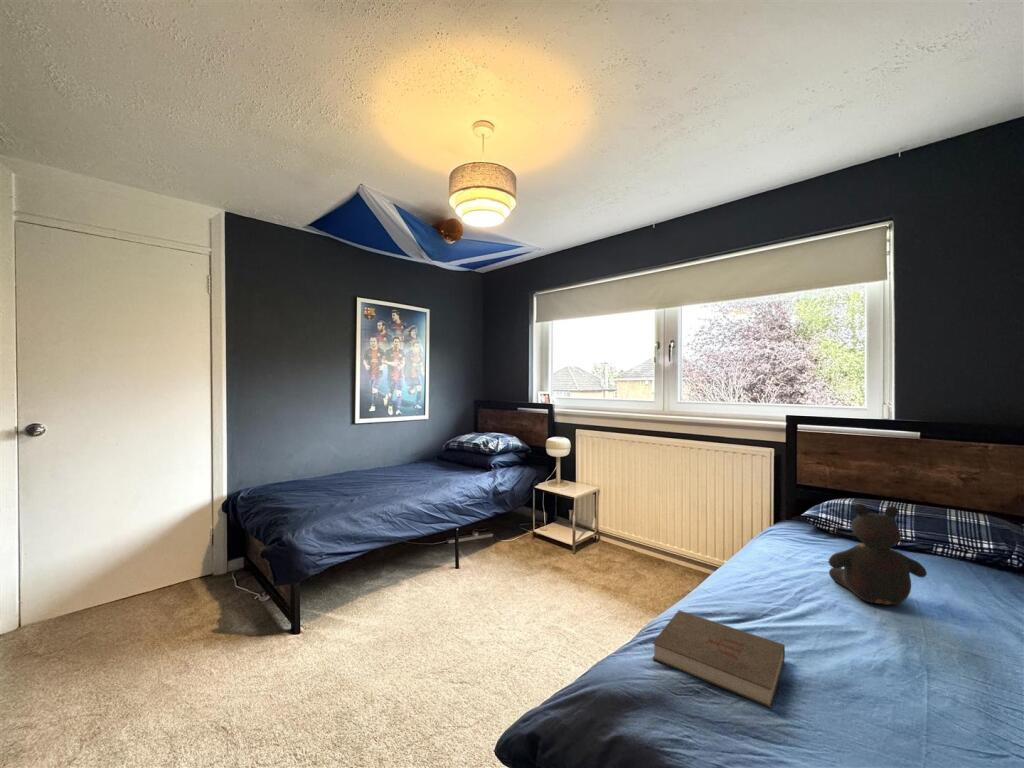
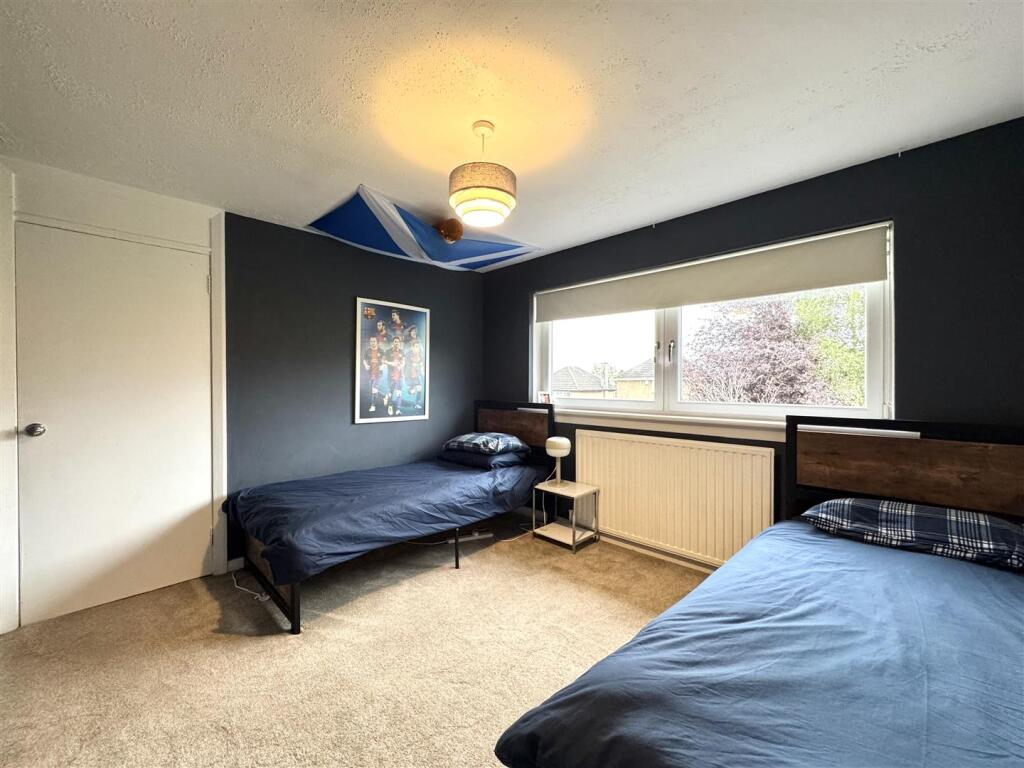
- book (718, 651)
- teddy bear (868, 548)
